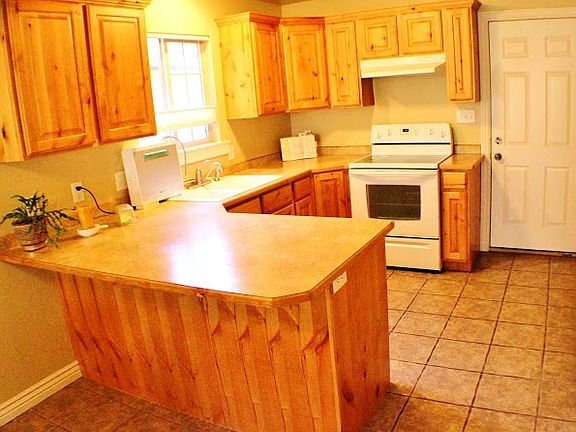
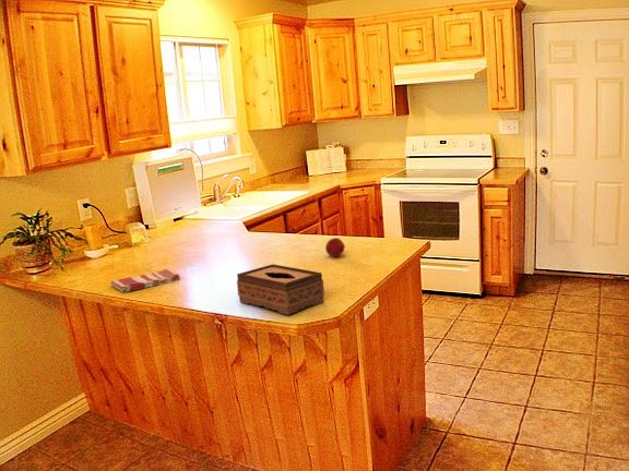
+ dish towel (145, 279)
+ tissue box (280, 288)
+ apple (334, 246)
